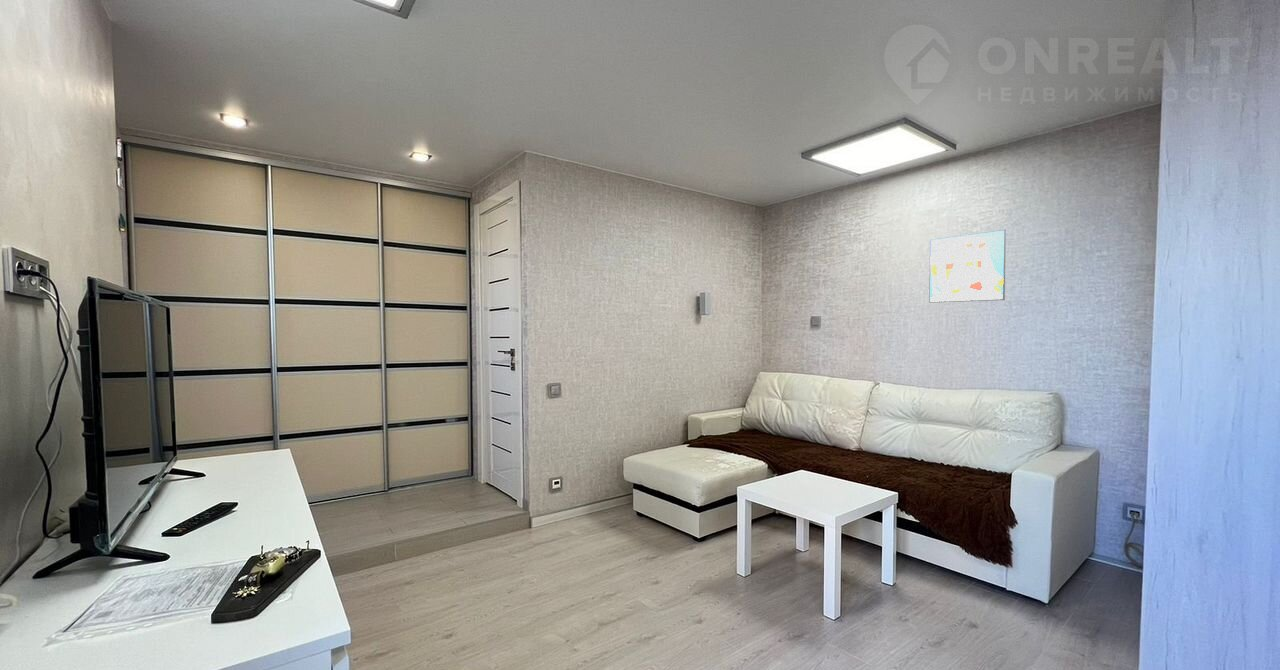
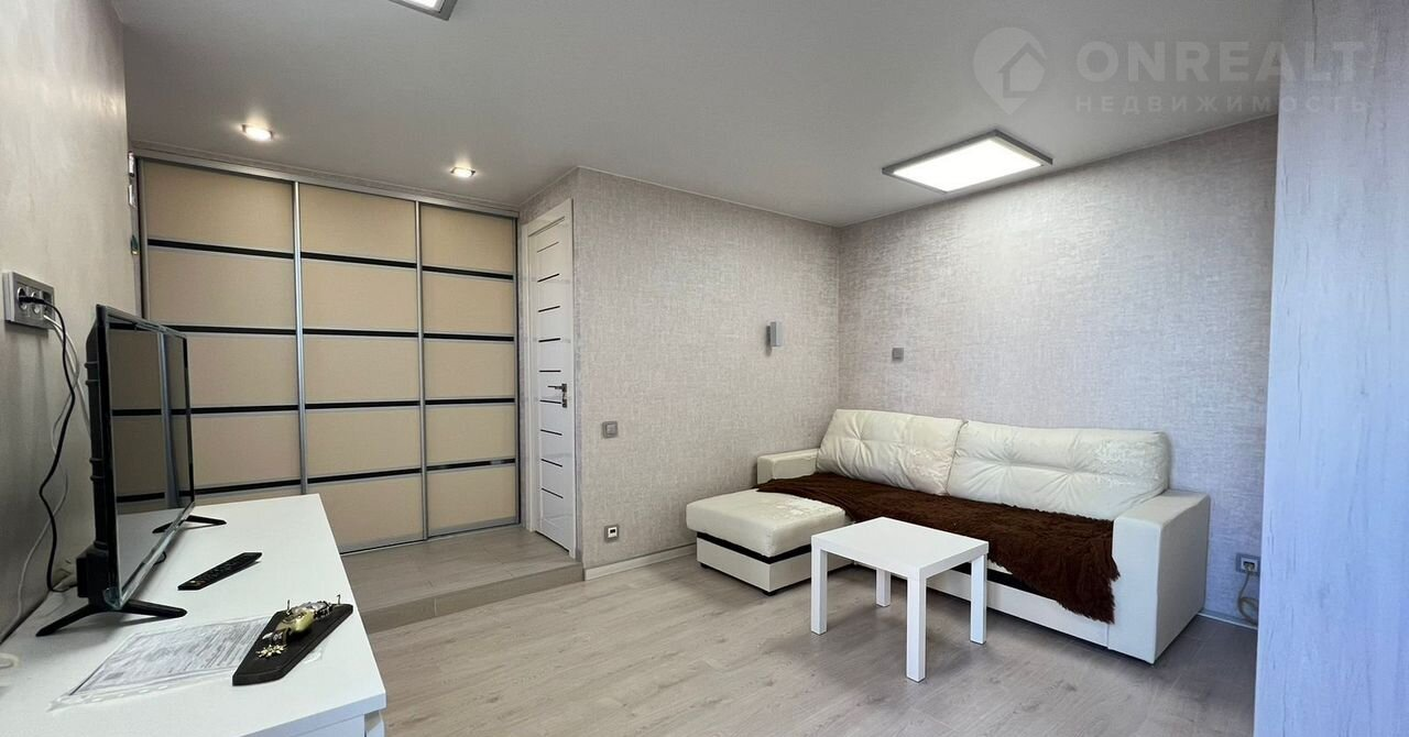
- wall art (965, 268)
